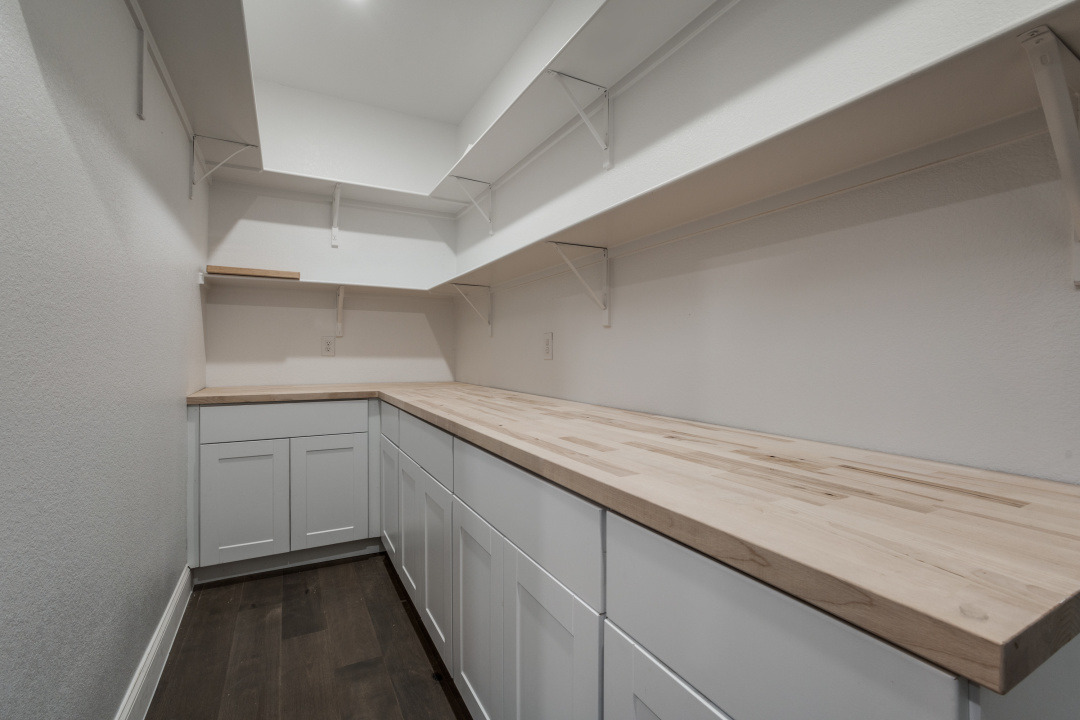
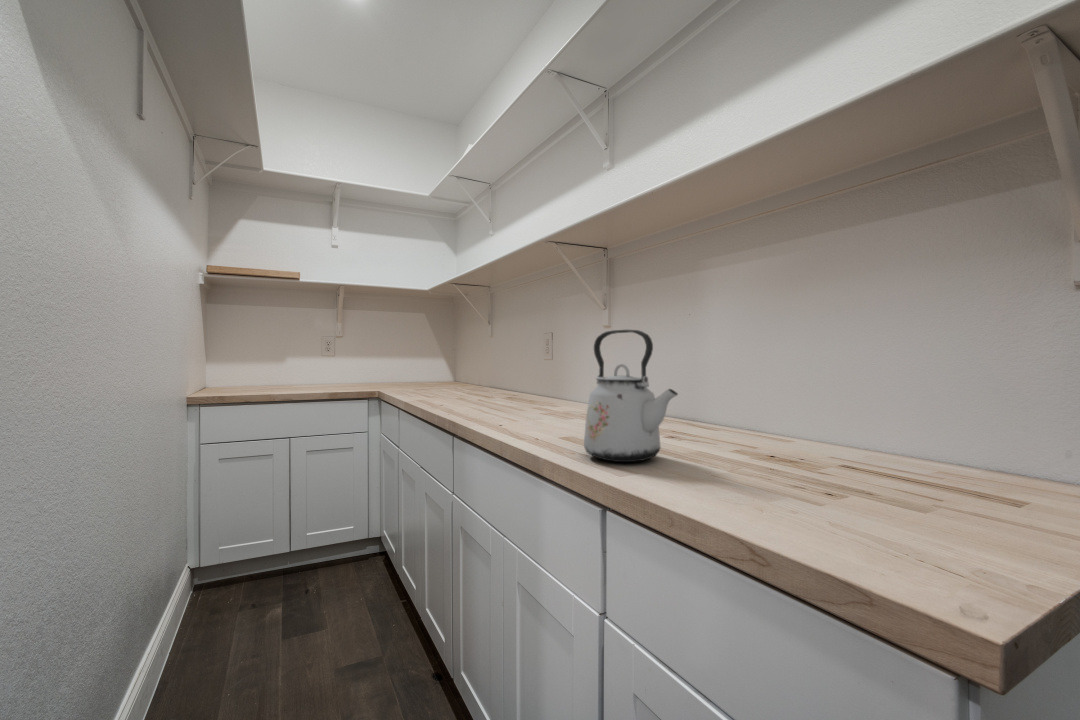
+ kettle (632, 394)
